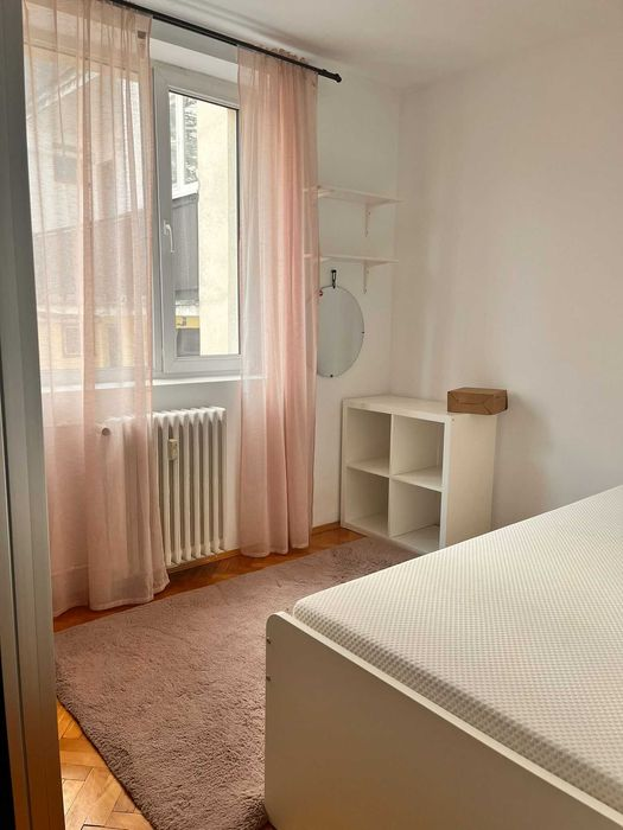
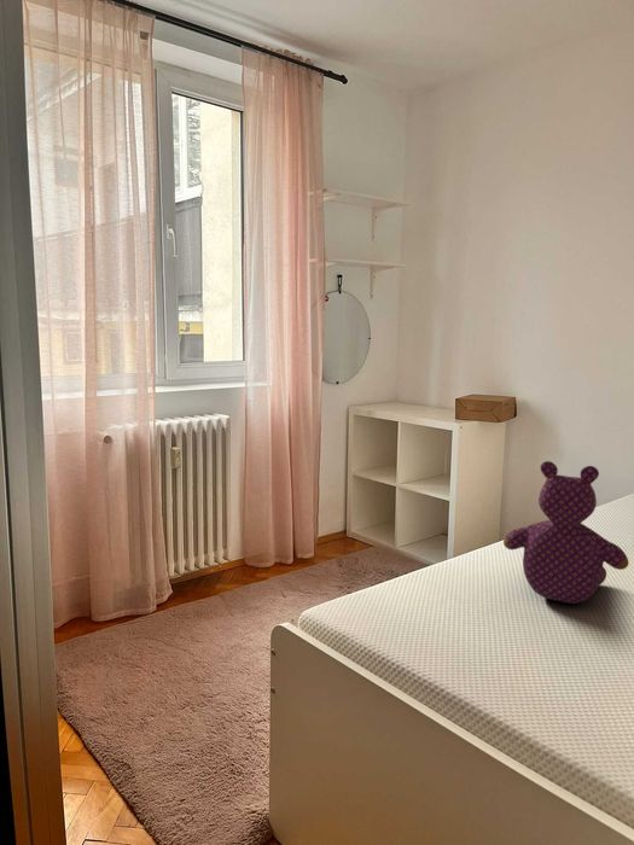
+ teddy bear (568, 526)
